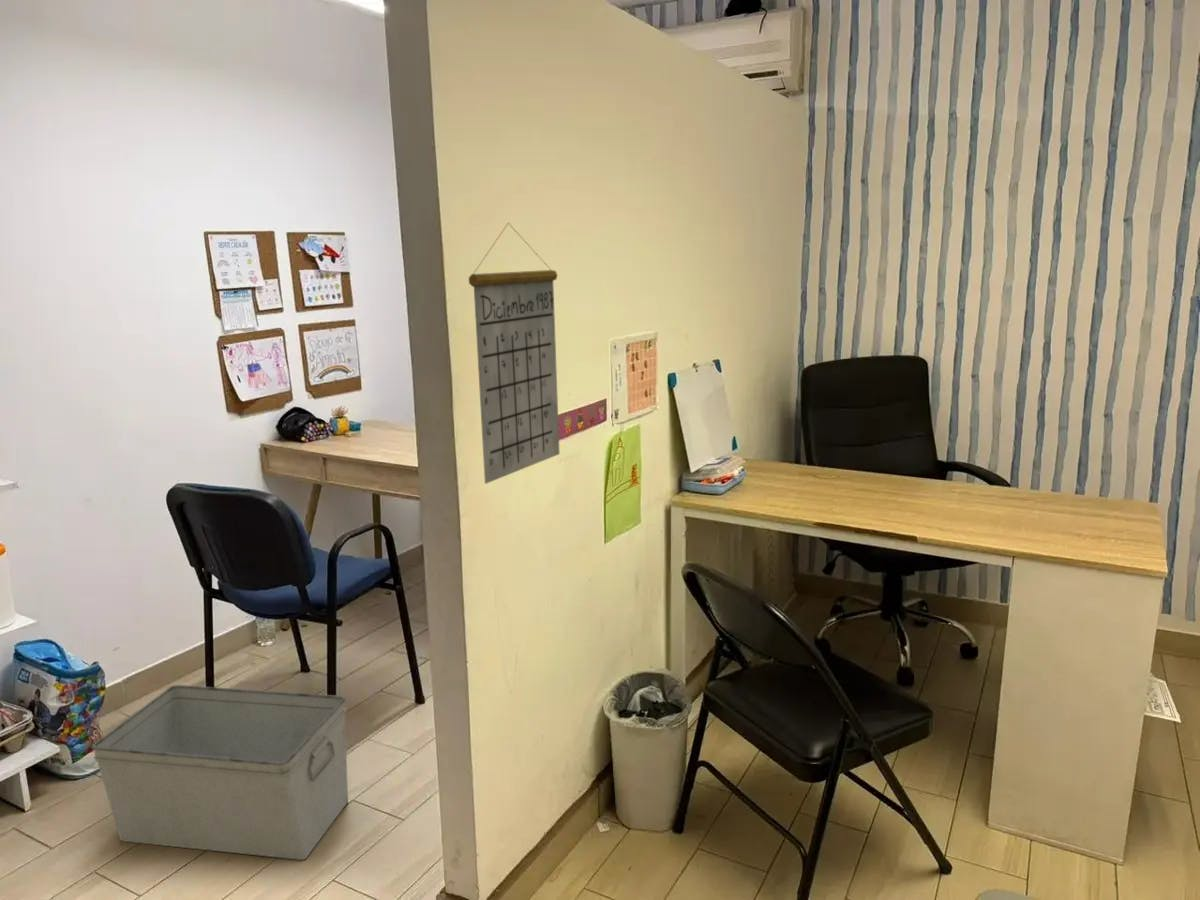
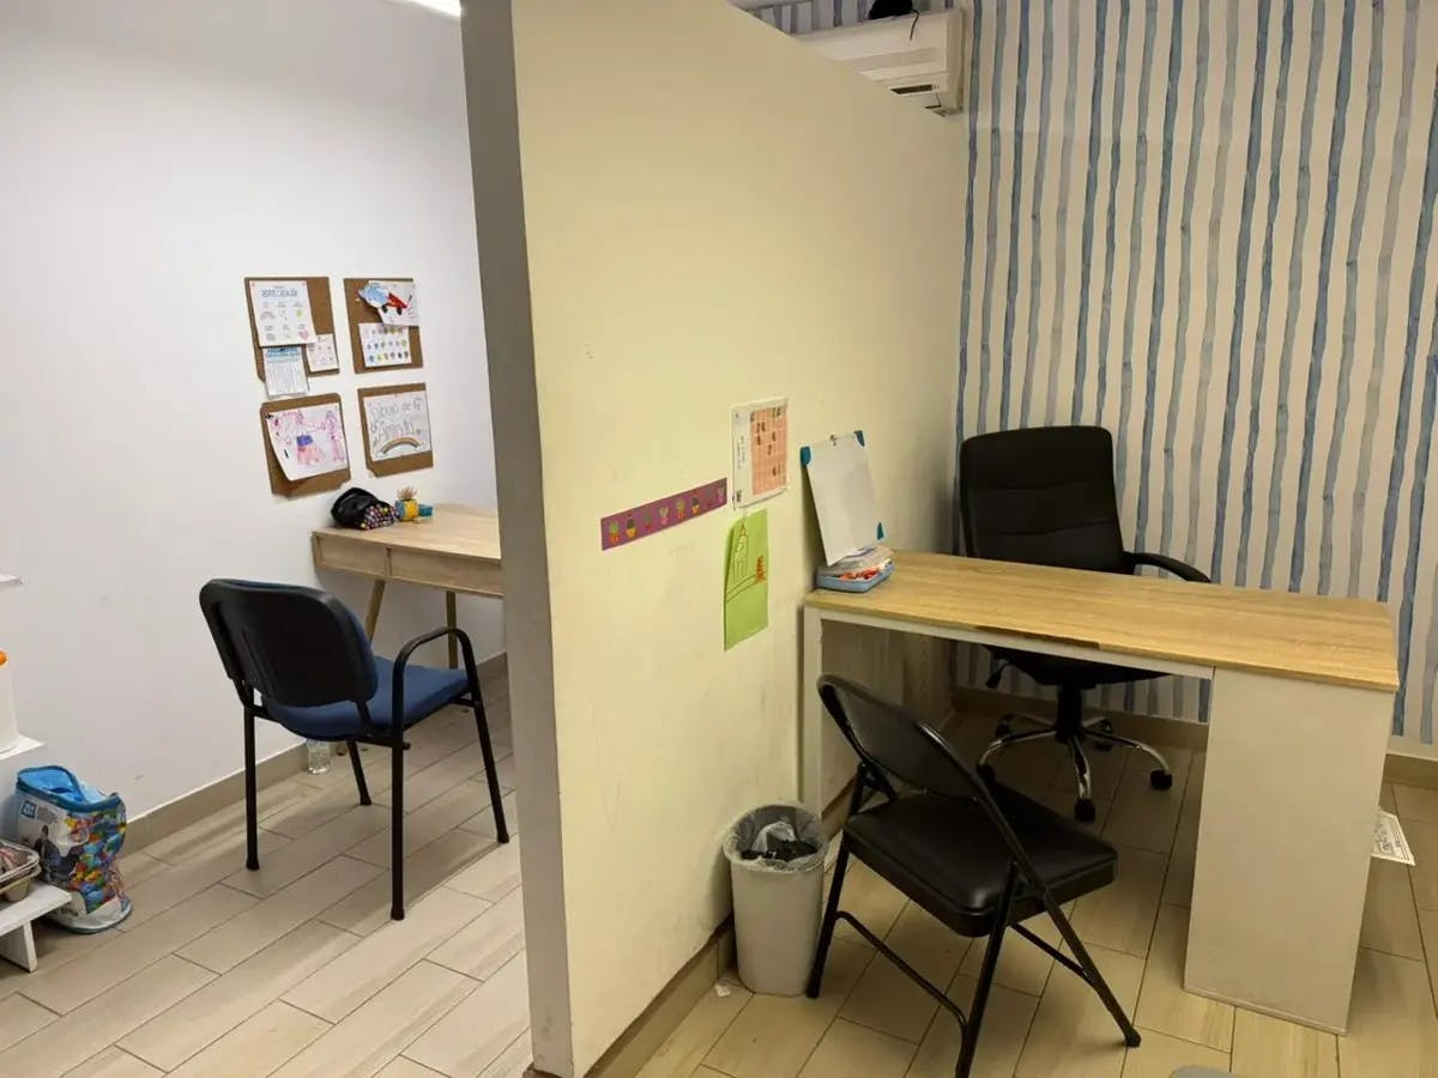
- storage bin (230, 770)
- calendar (518, 349)
